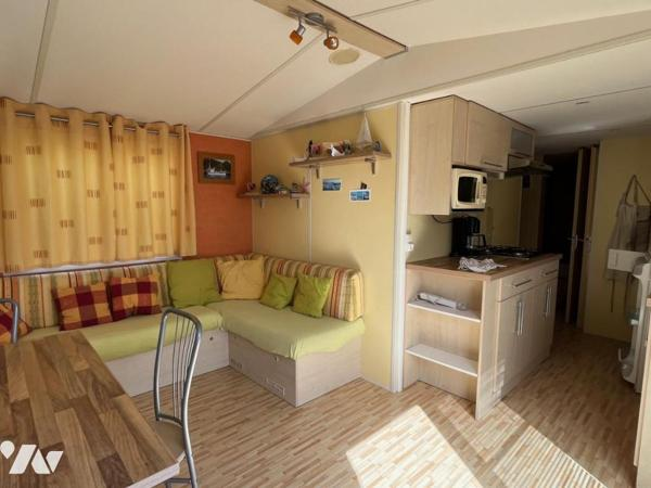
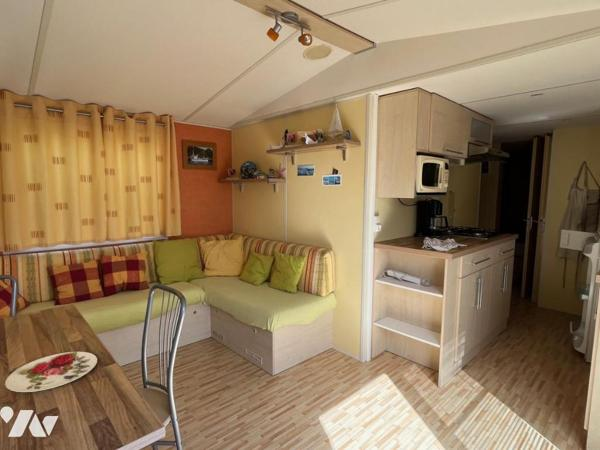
+ plate (54, 369)
